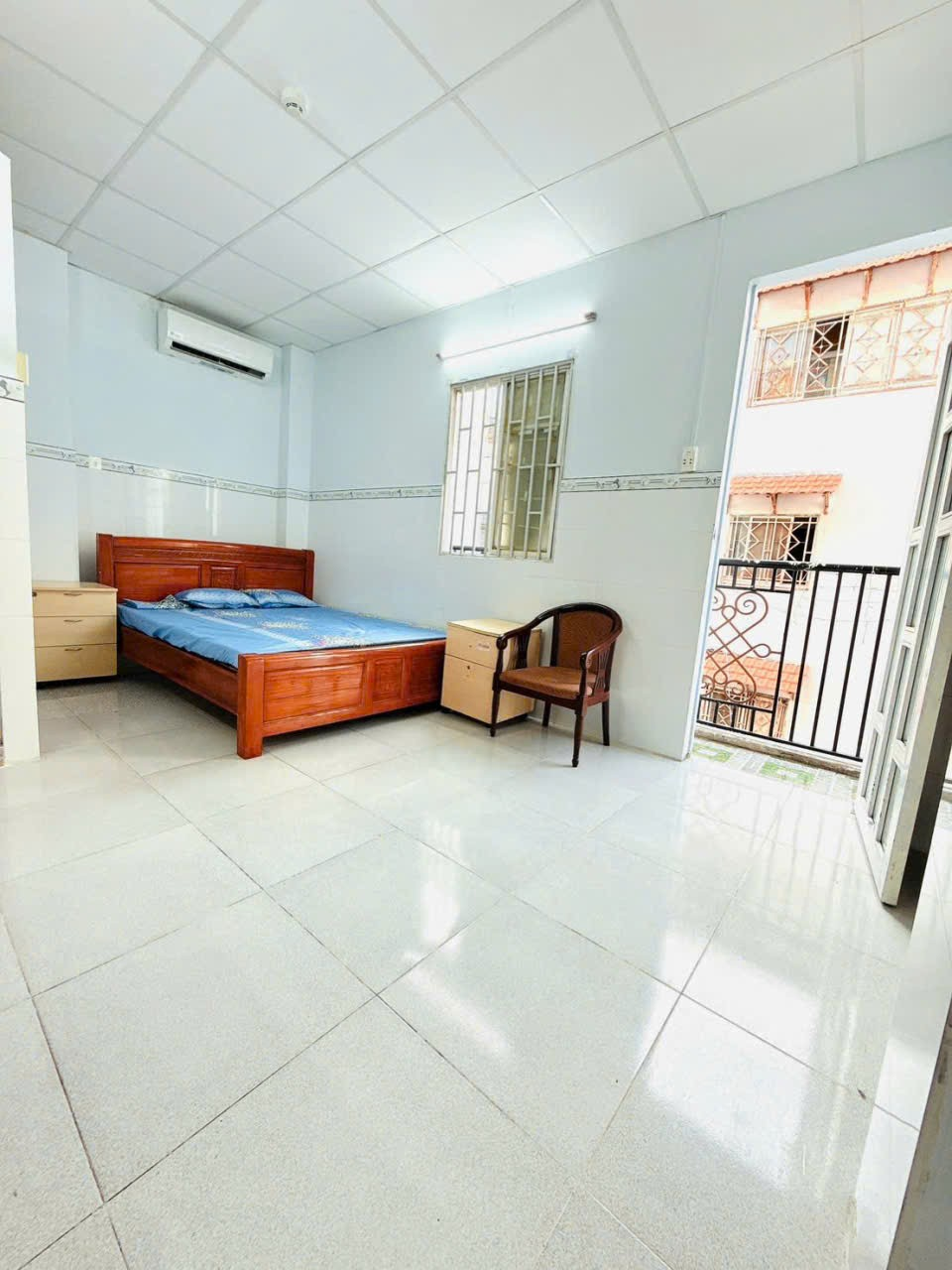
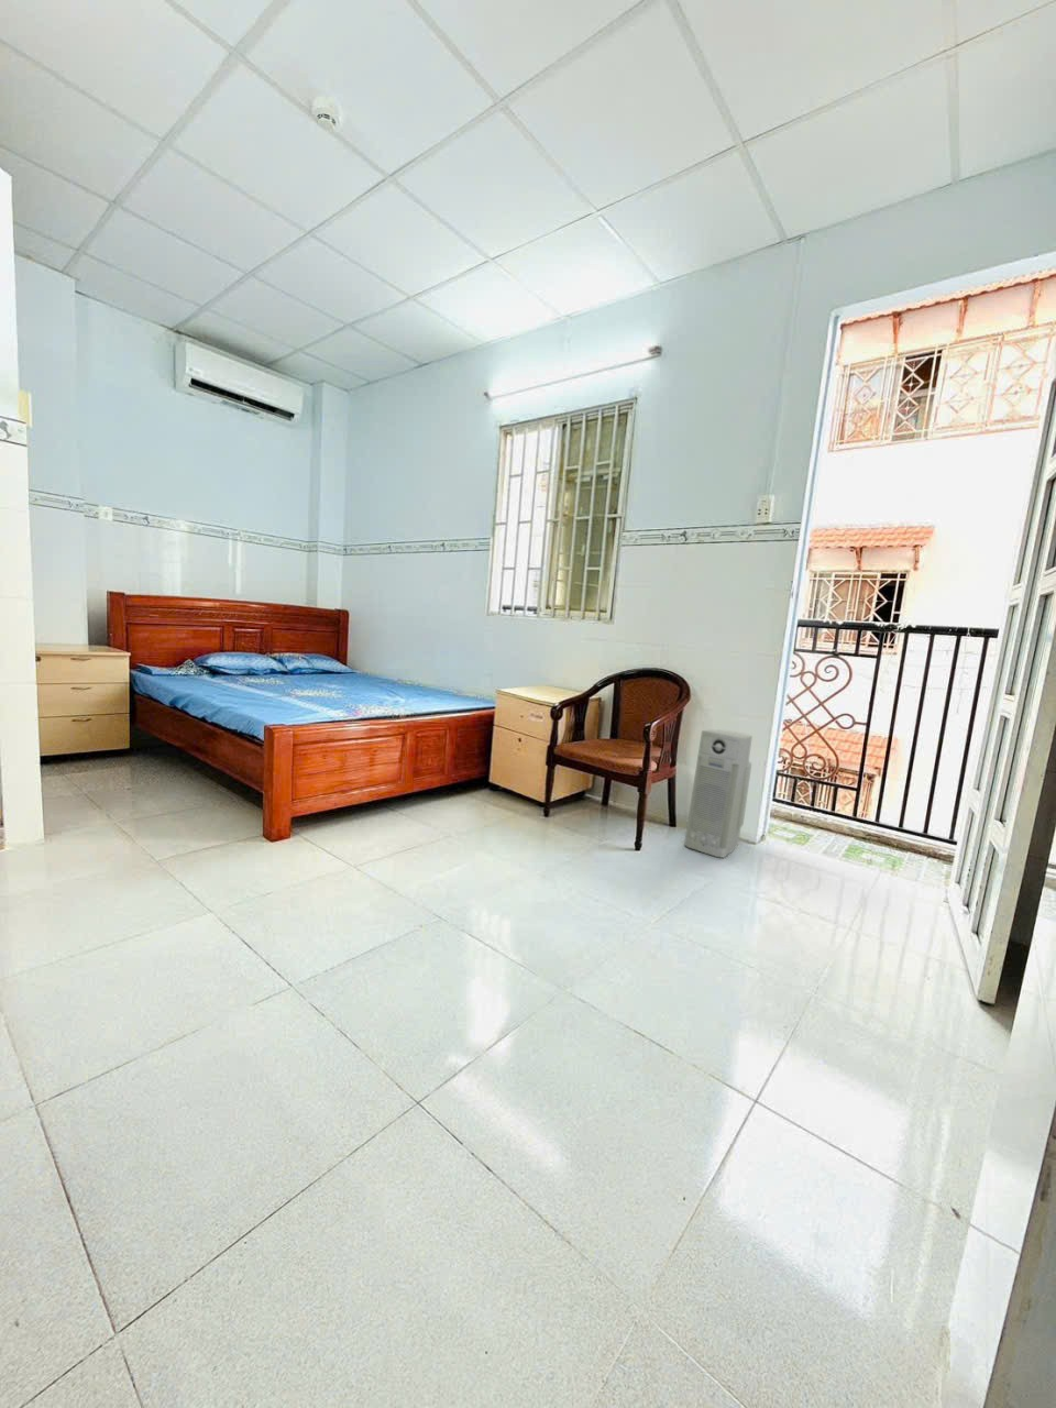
+ air purifier (722, 788)
